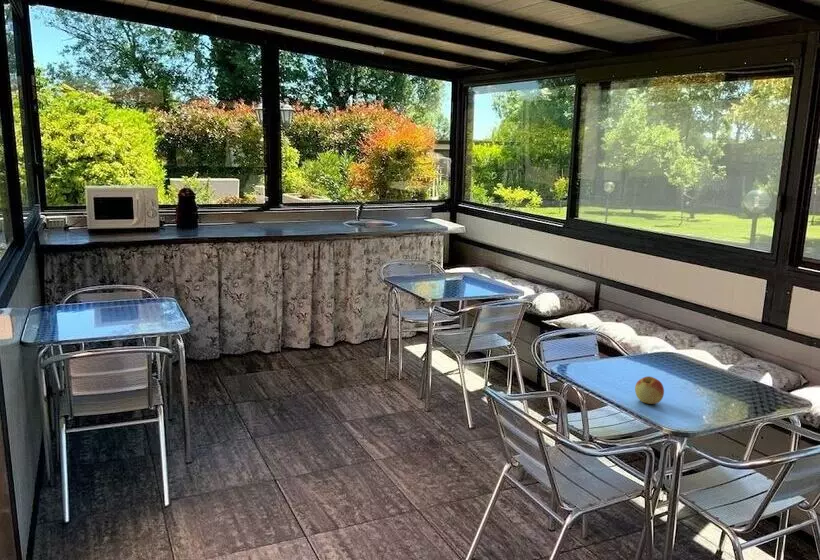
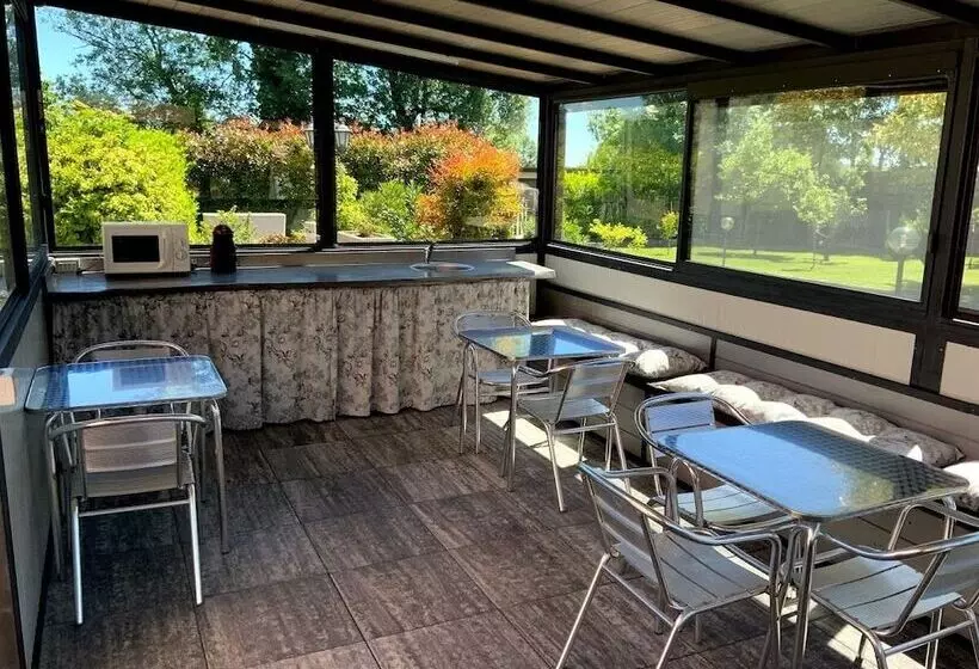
- apple (649, 390)
